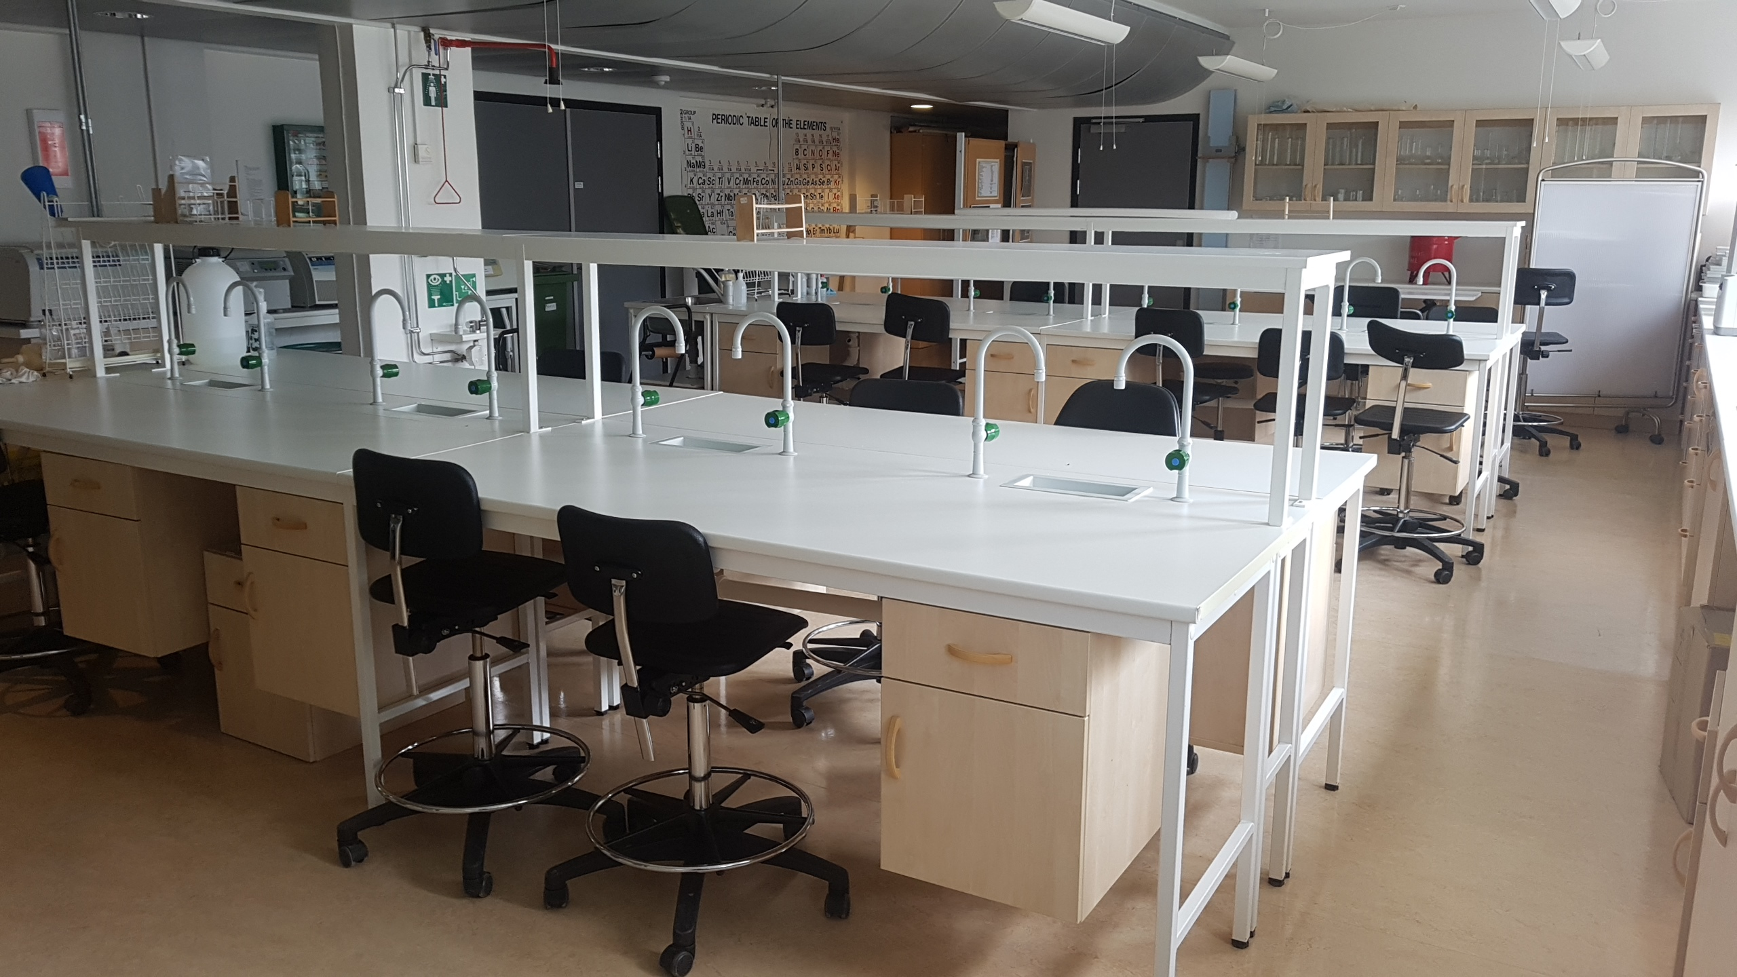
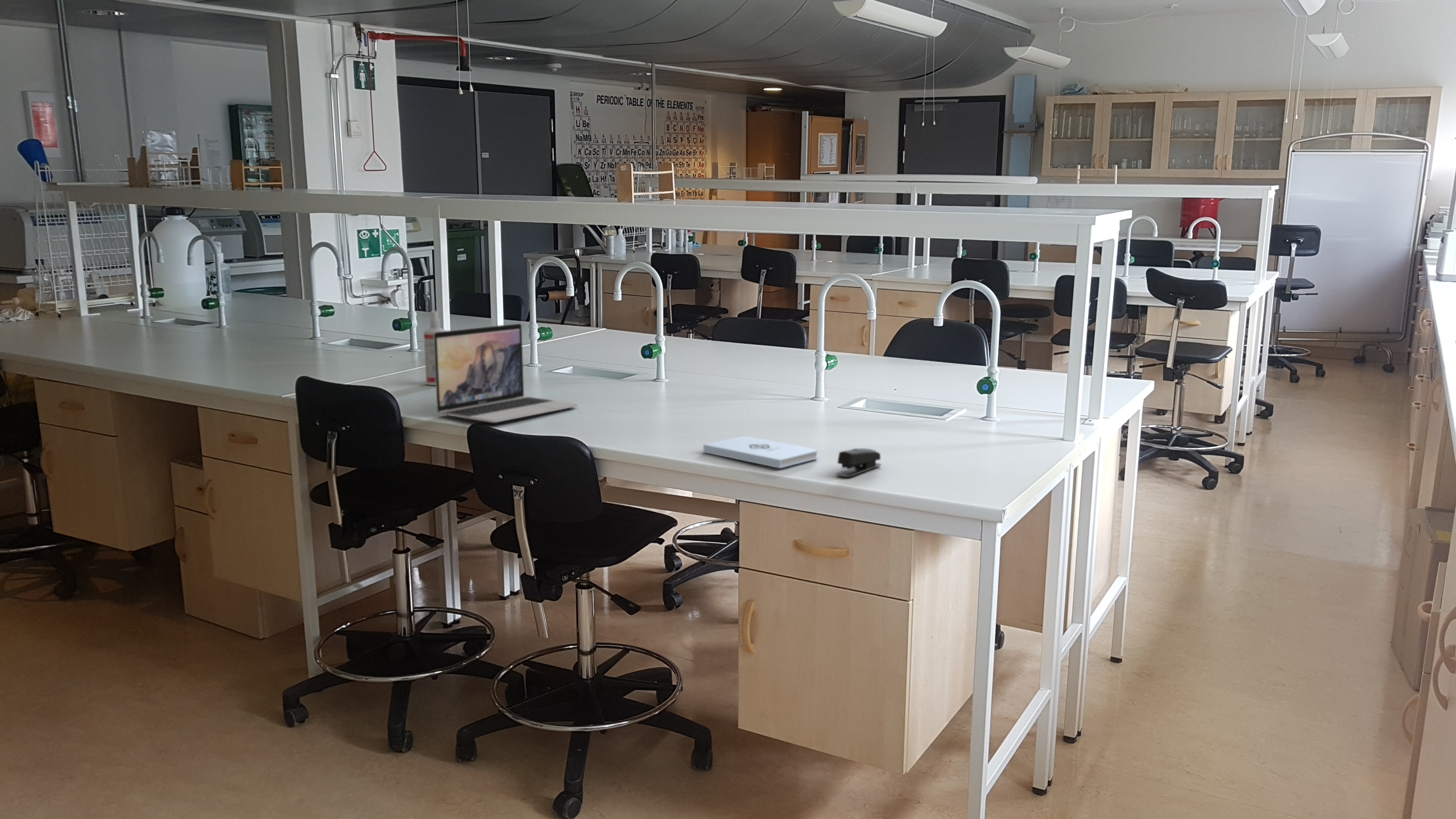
+ spray bottle (433, 347)
+ laptop (507, 371)
+ stapler (859, 458)
+ notepad (761, 451)
